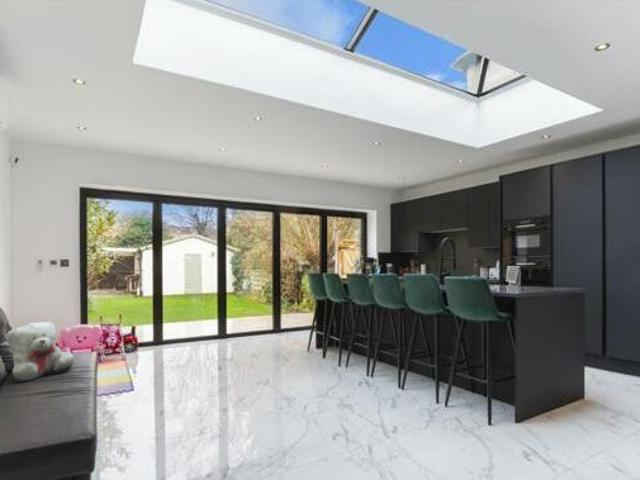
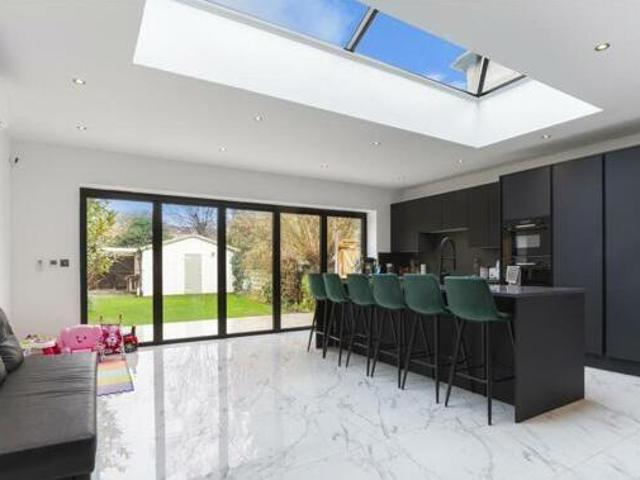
- teddy bear (40, 347)
